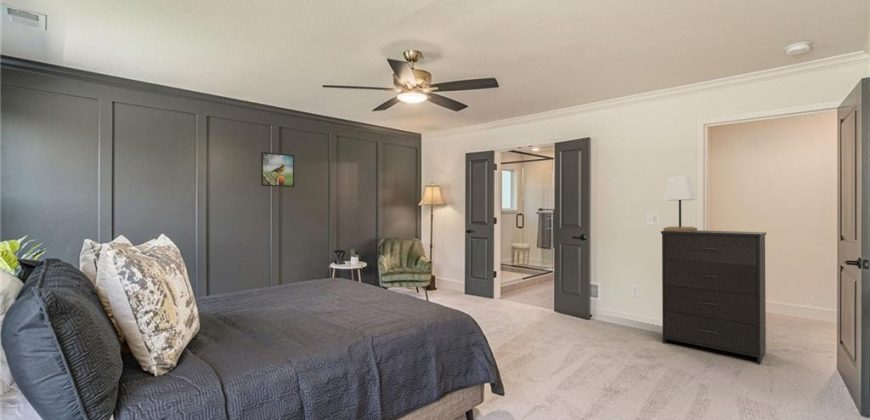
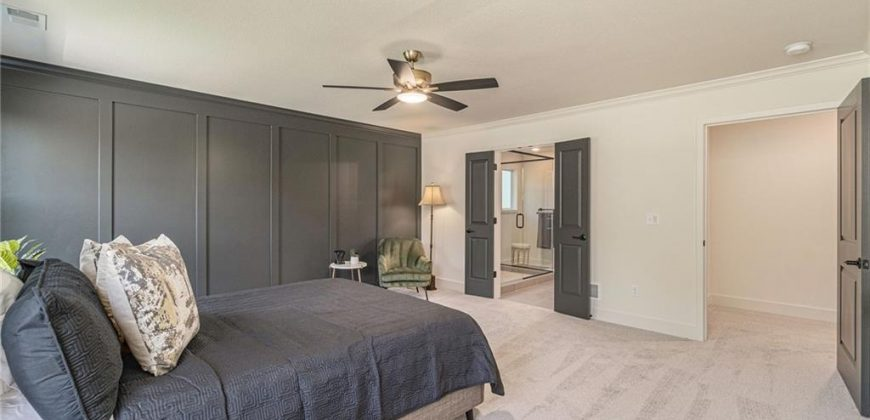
- lamp (680, 203)
- dresser (712, 289)
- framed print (278, 170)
